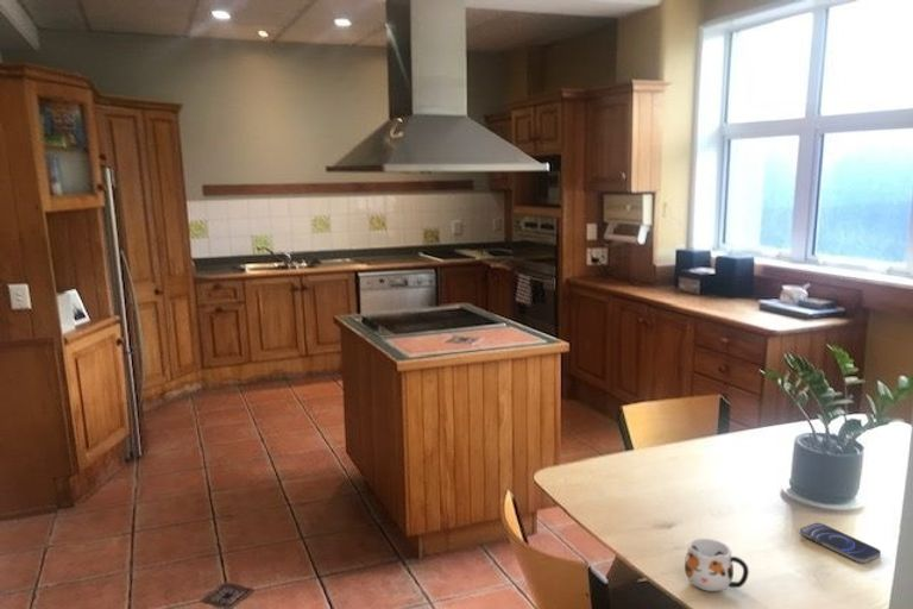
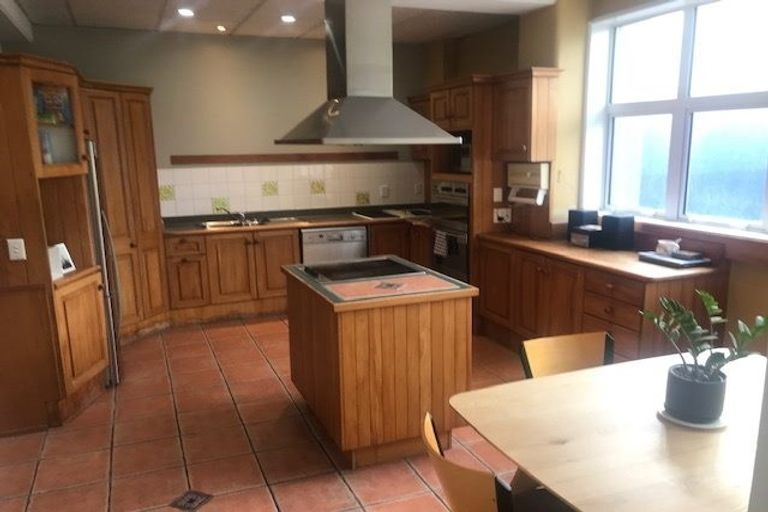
- mug (716, 564)
- smartphone (838, 541)
